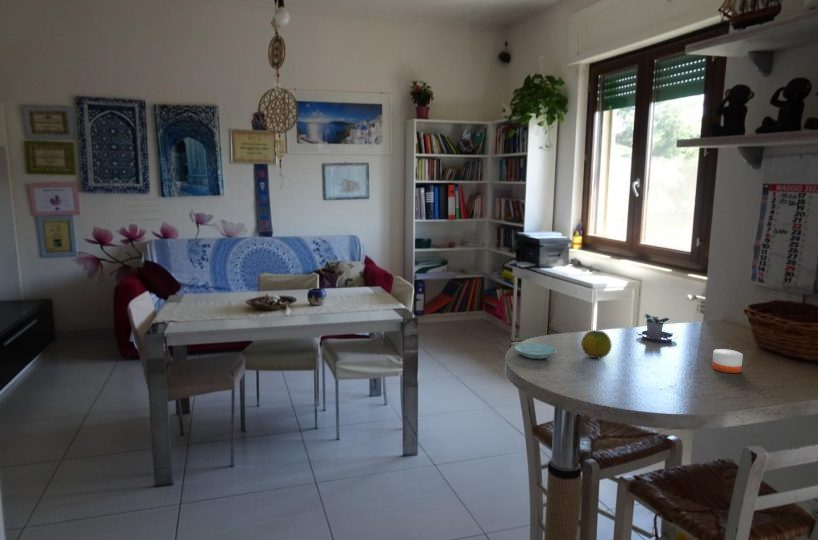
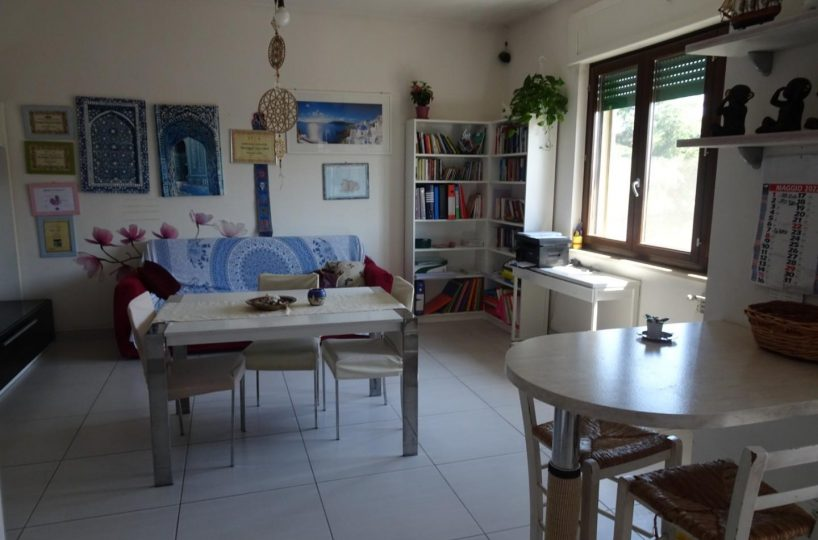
- fruit (596, 344)
- saucer (535, 352)
- candle (728, 352)
